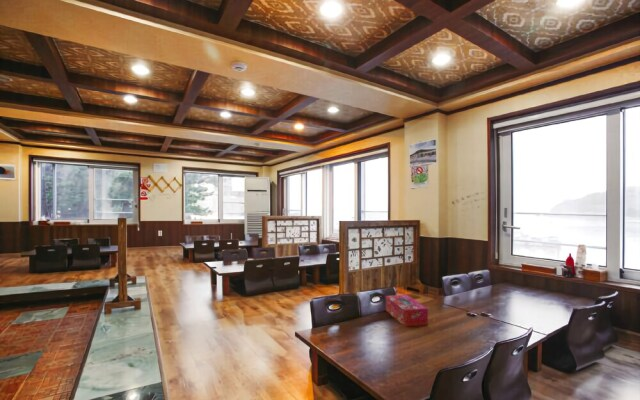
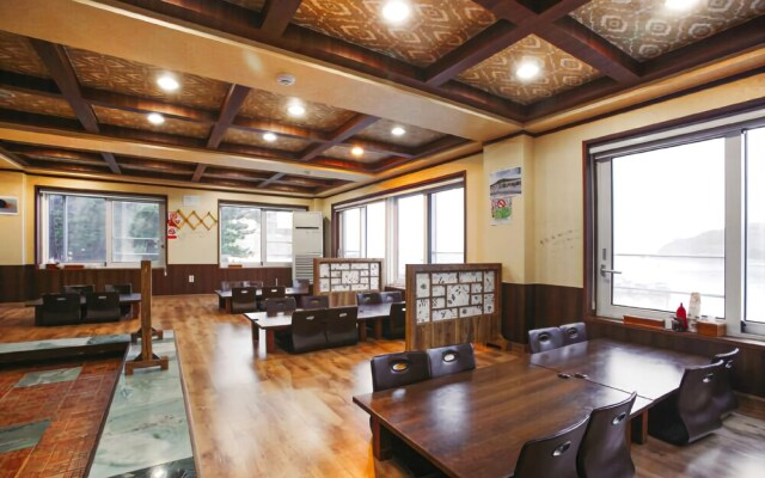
- tissue box (405, 309)
